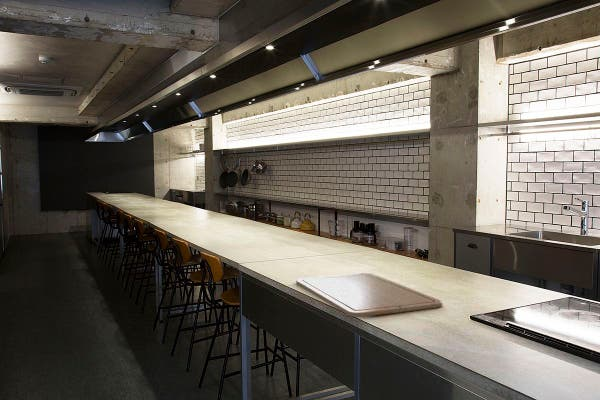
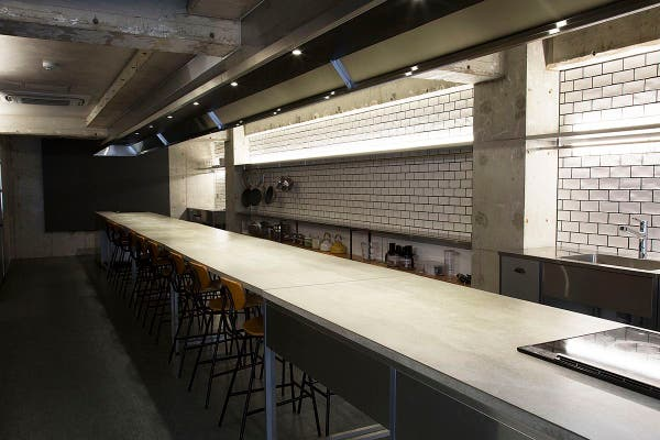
- chopping board (362, 291)
